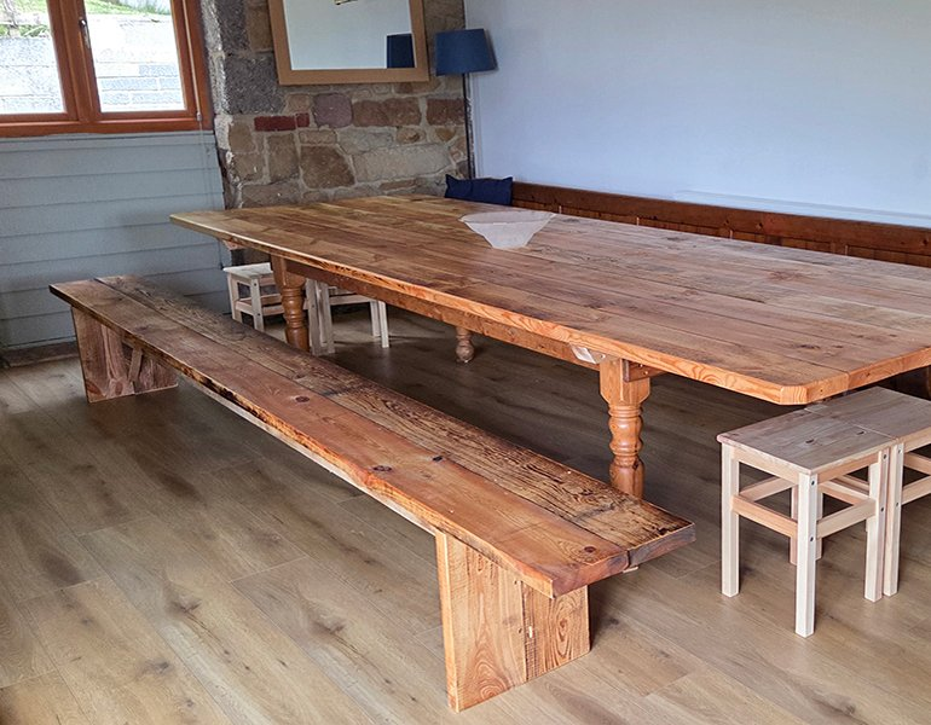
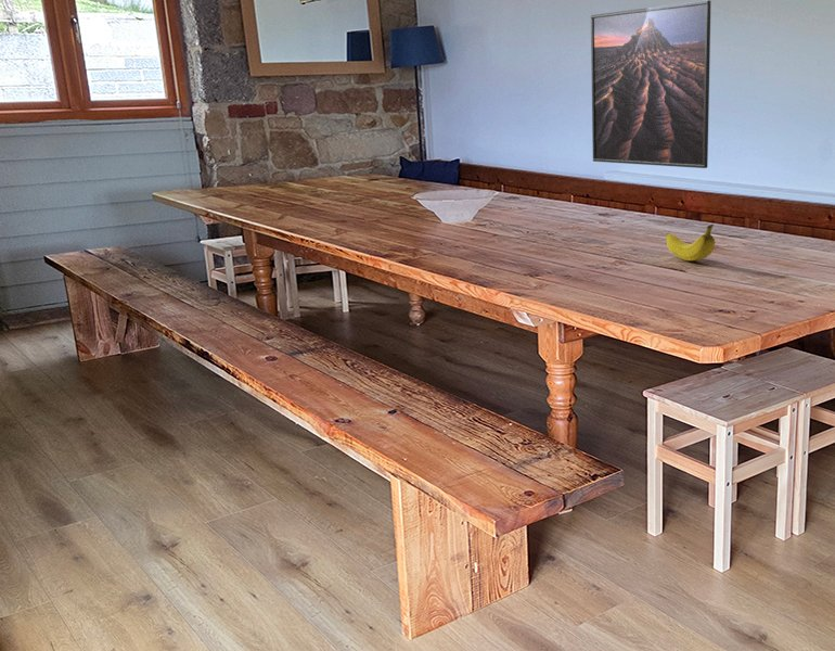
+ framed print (646, 88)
+ fruit (684, 242)
